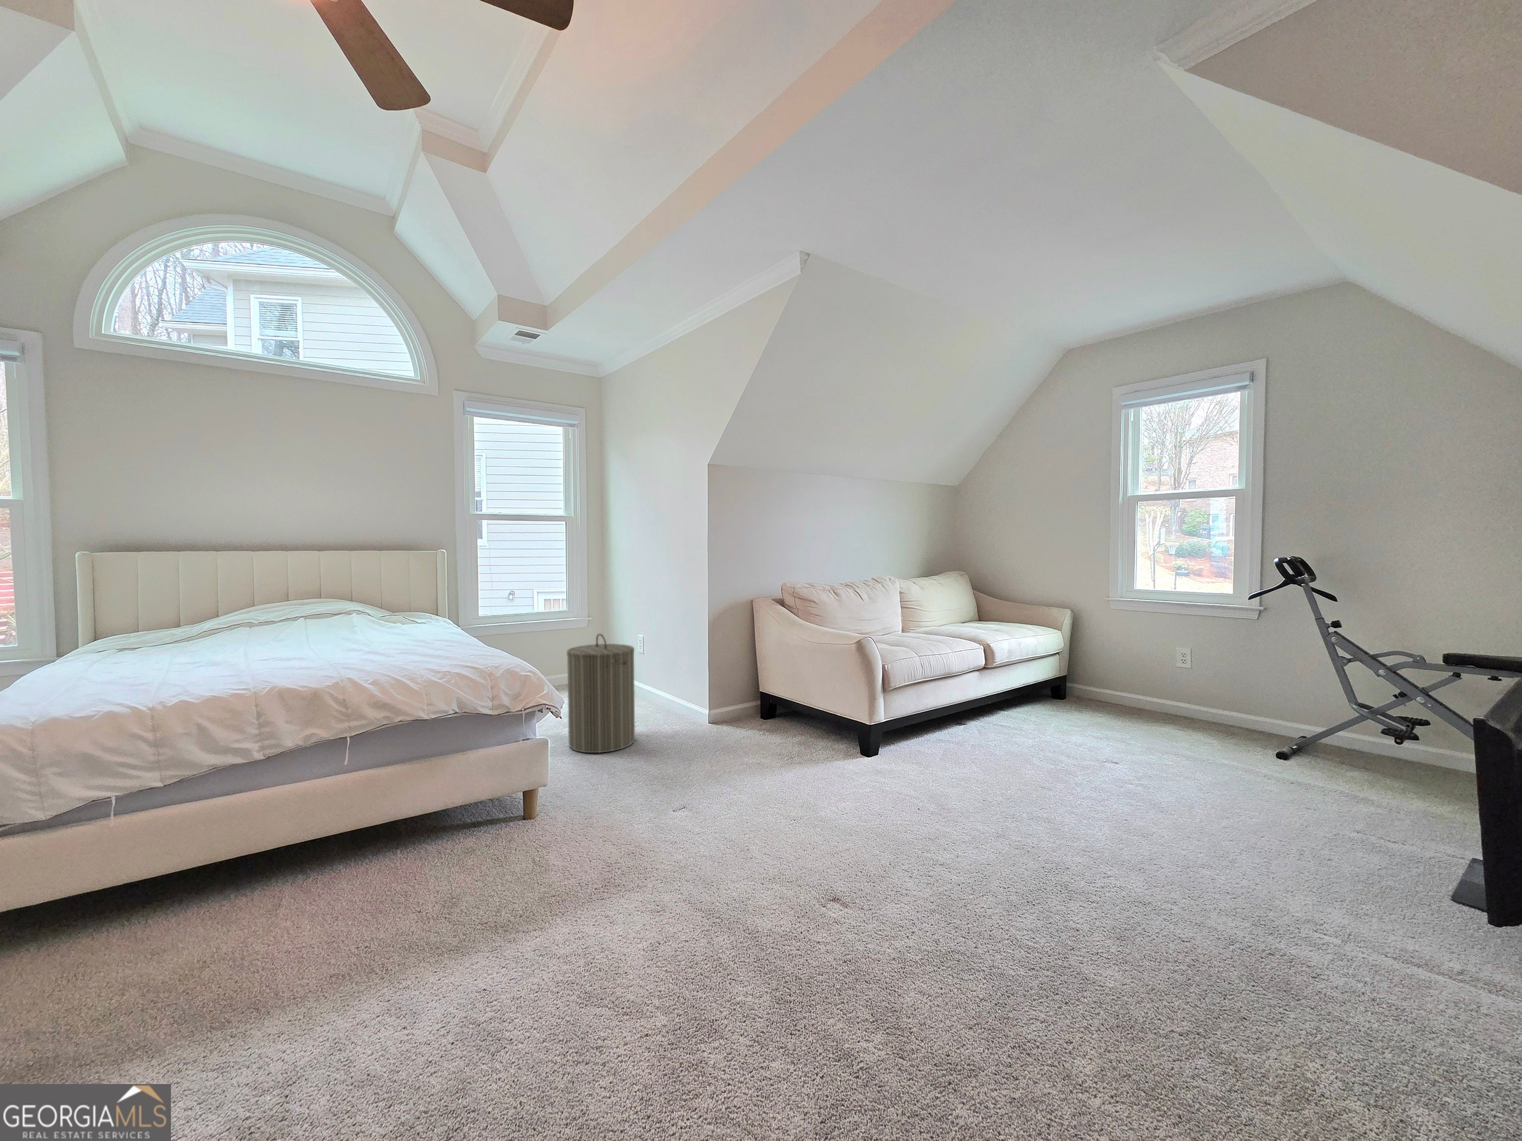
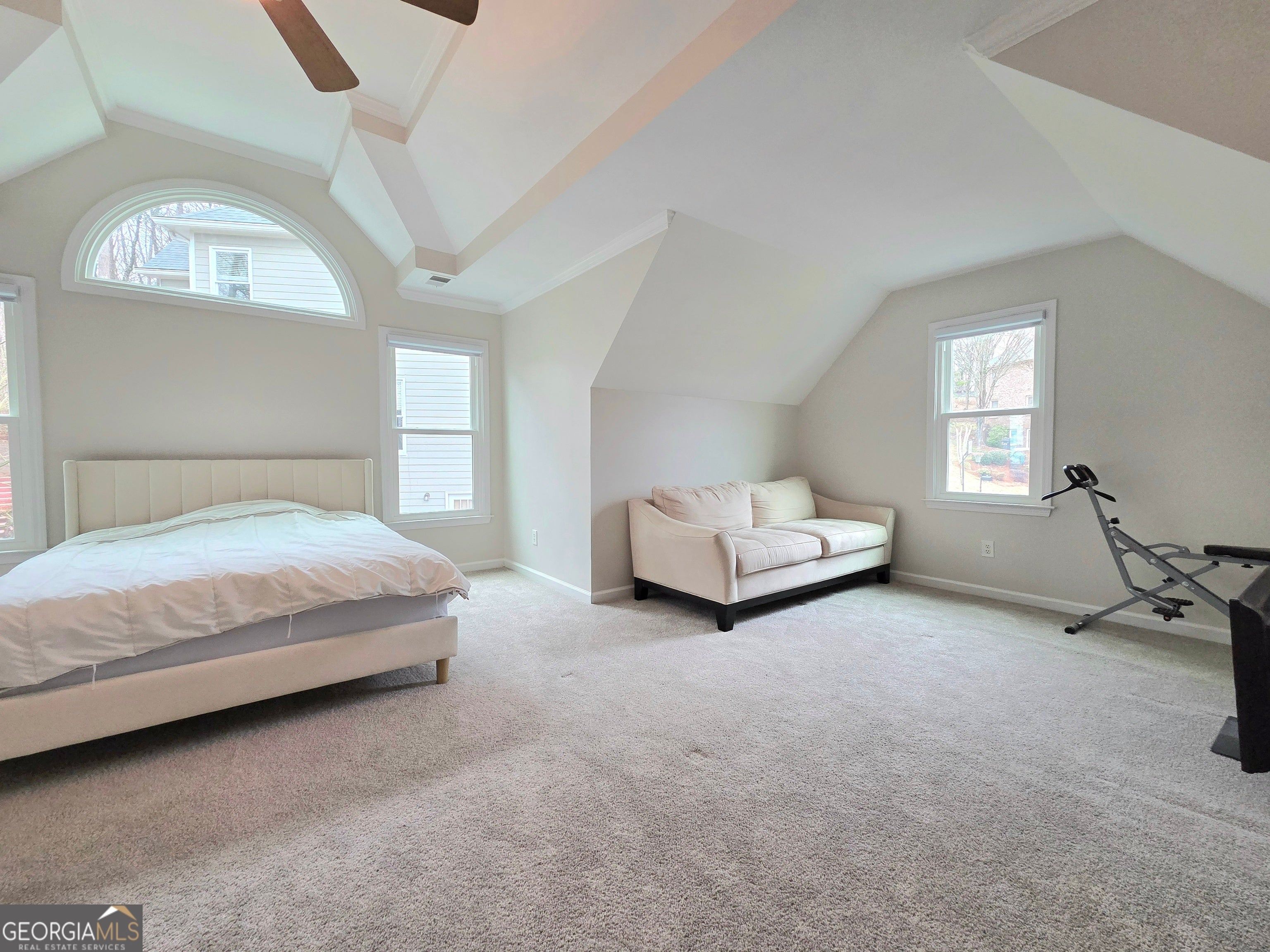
- laundry hamper (602, 688)
